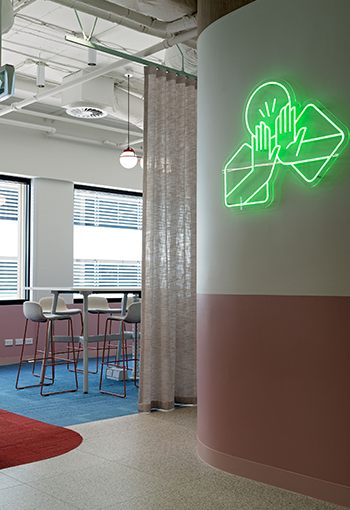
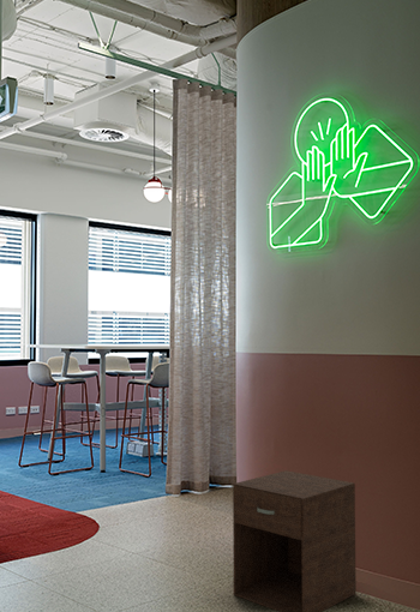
+ nightstand (292, 539)
